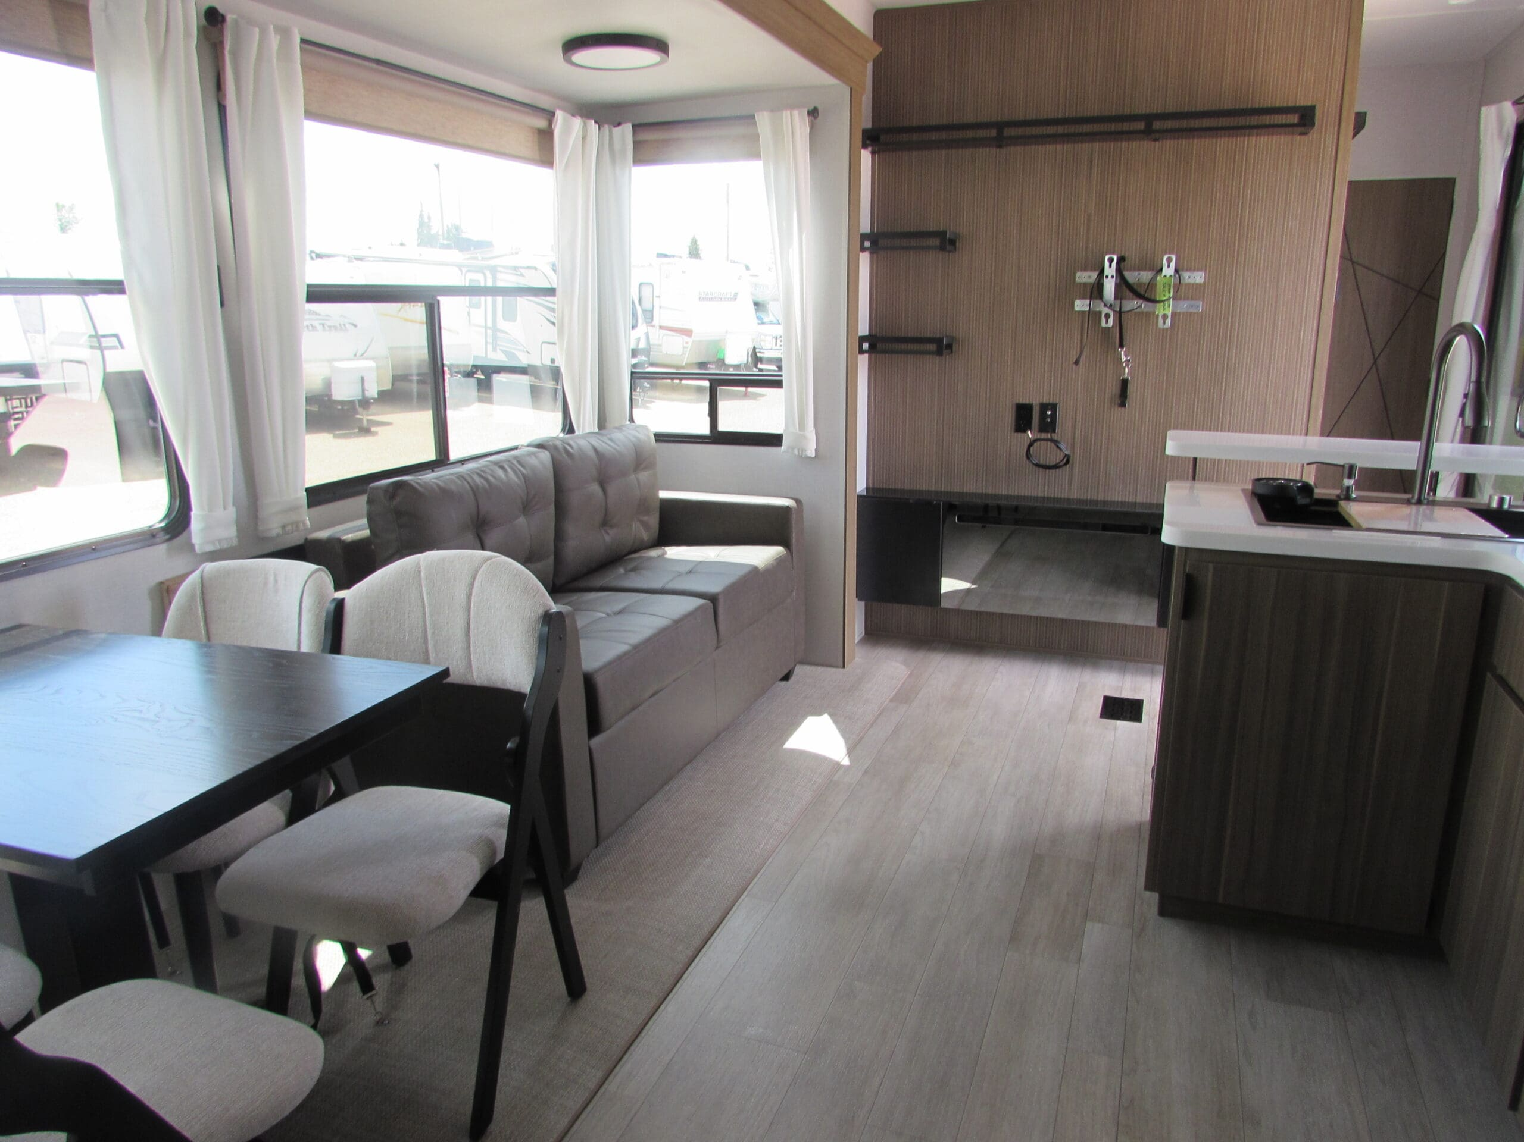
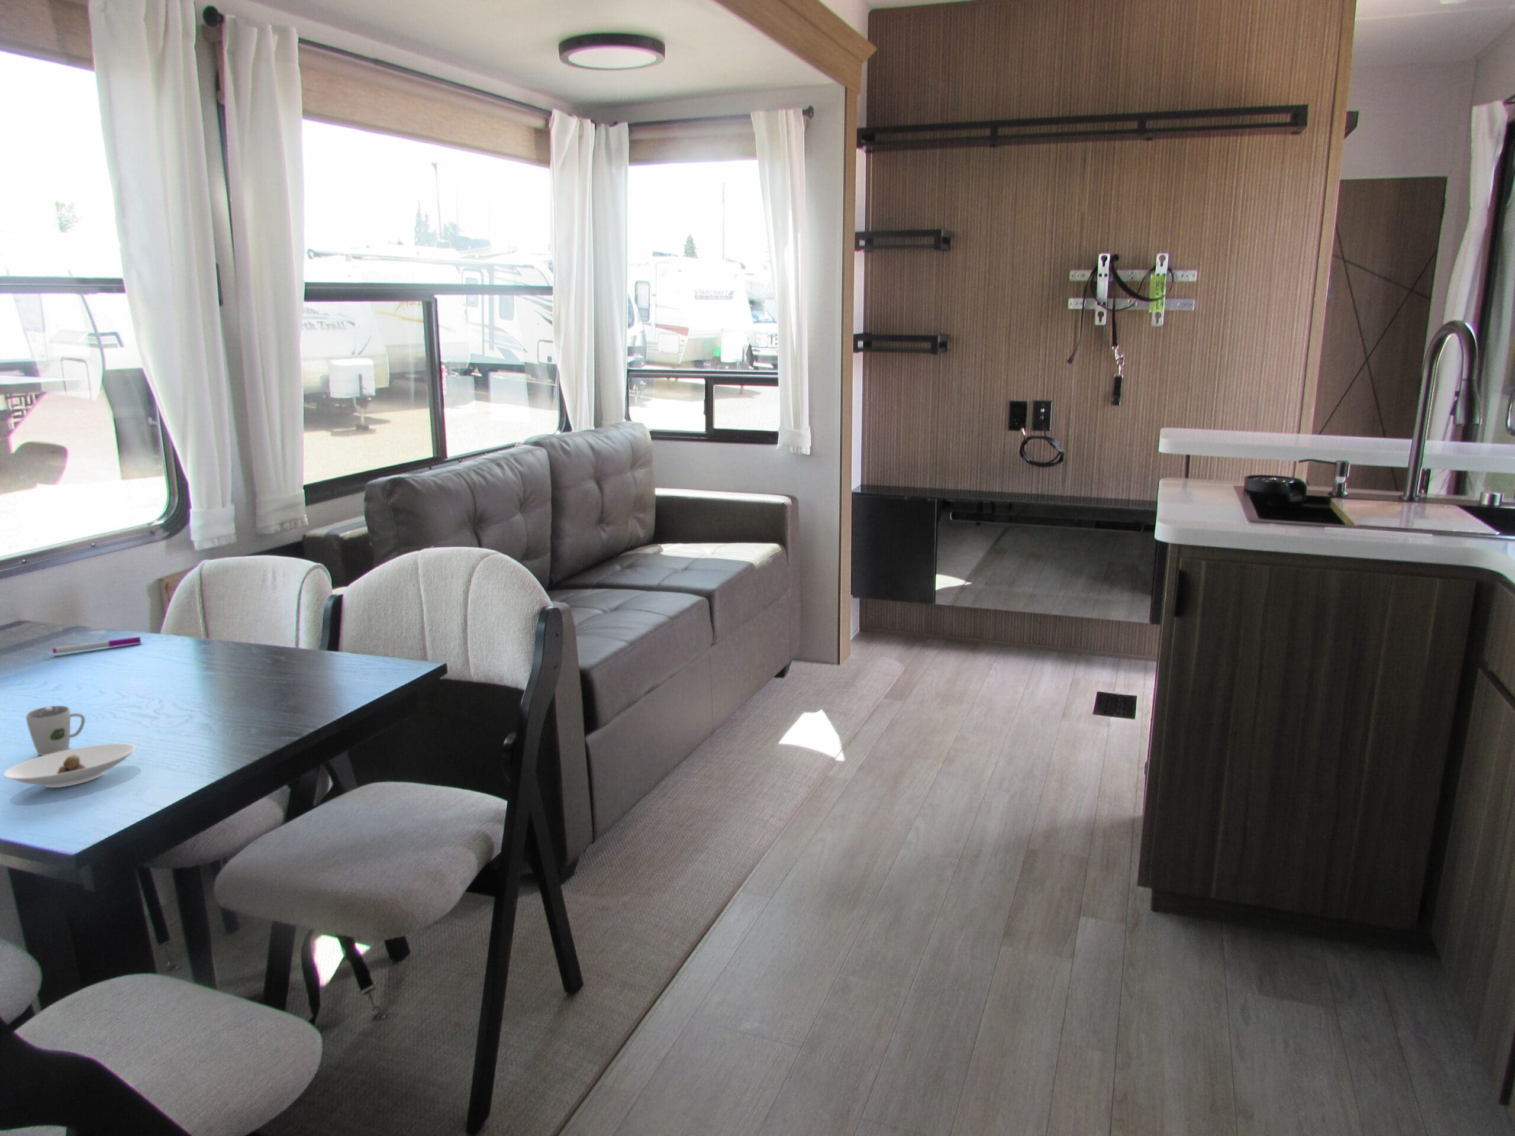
+ pen (97, 644)
+ saucer (73, 767)
+ cup (56, 716)
